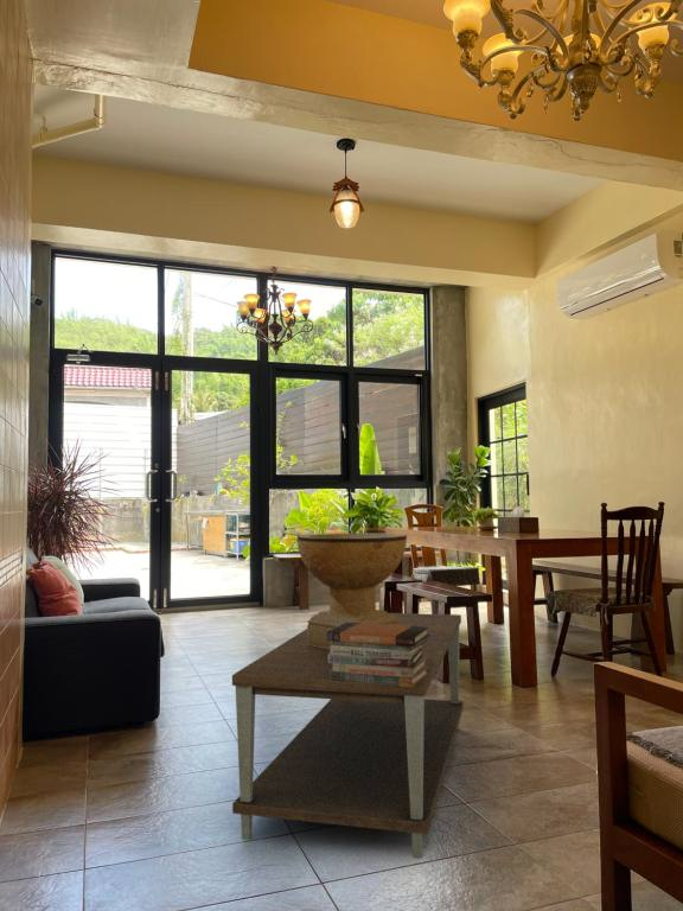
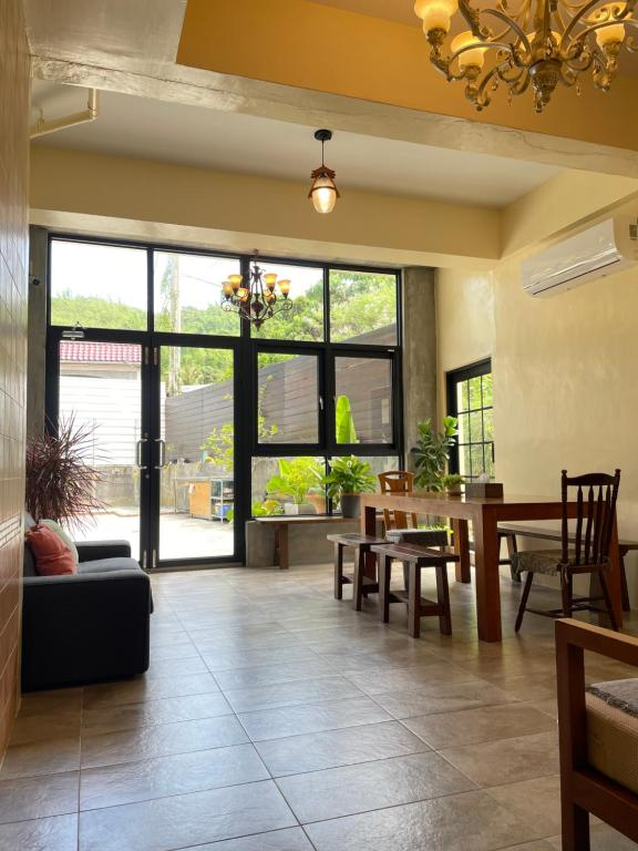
- decorative bowl (352, 588)
- book stack (377, 651)
- coffee table (369, 705)
